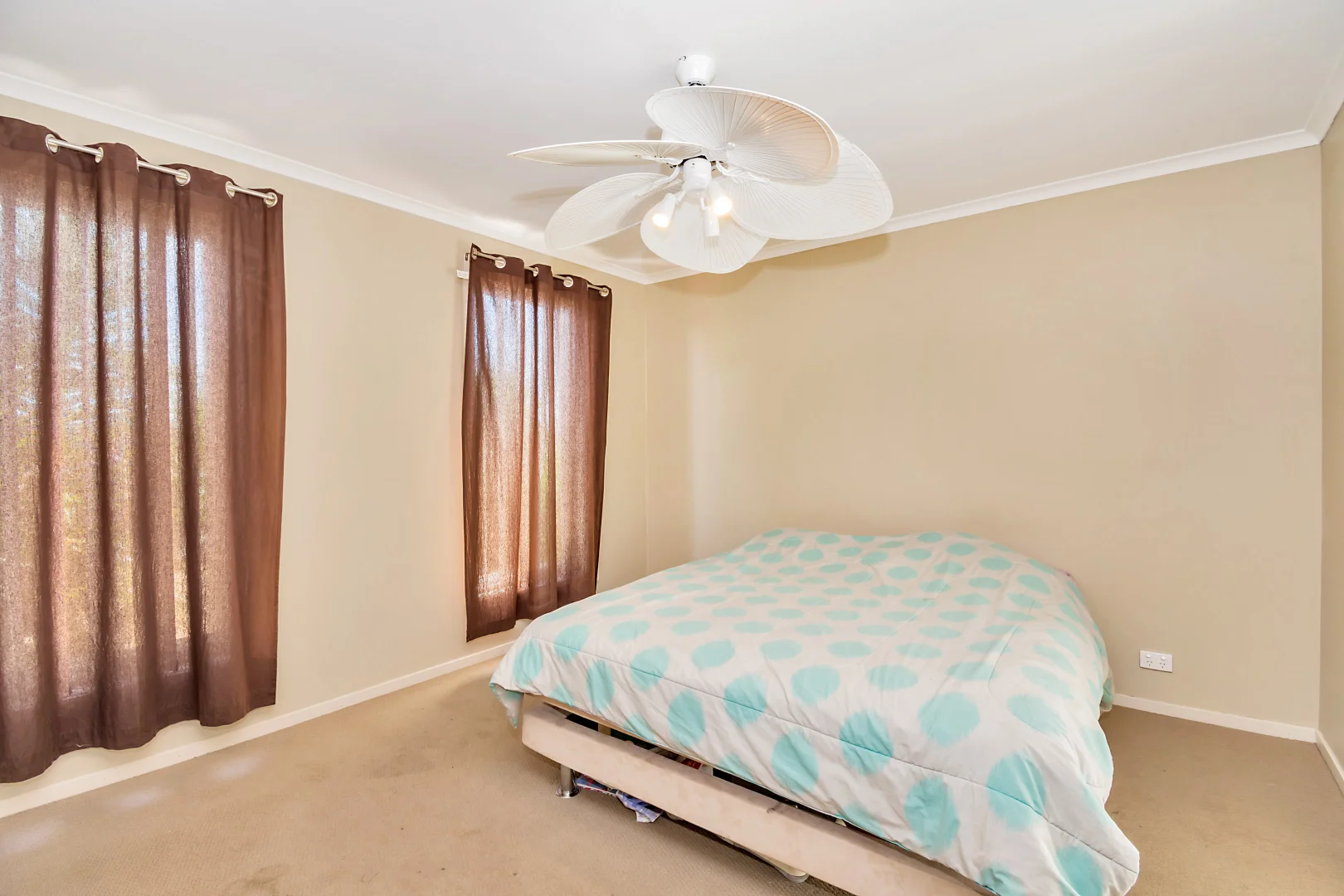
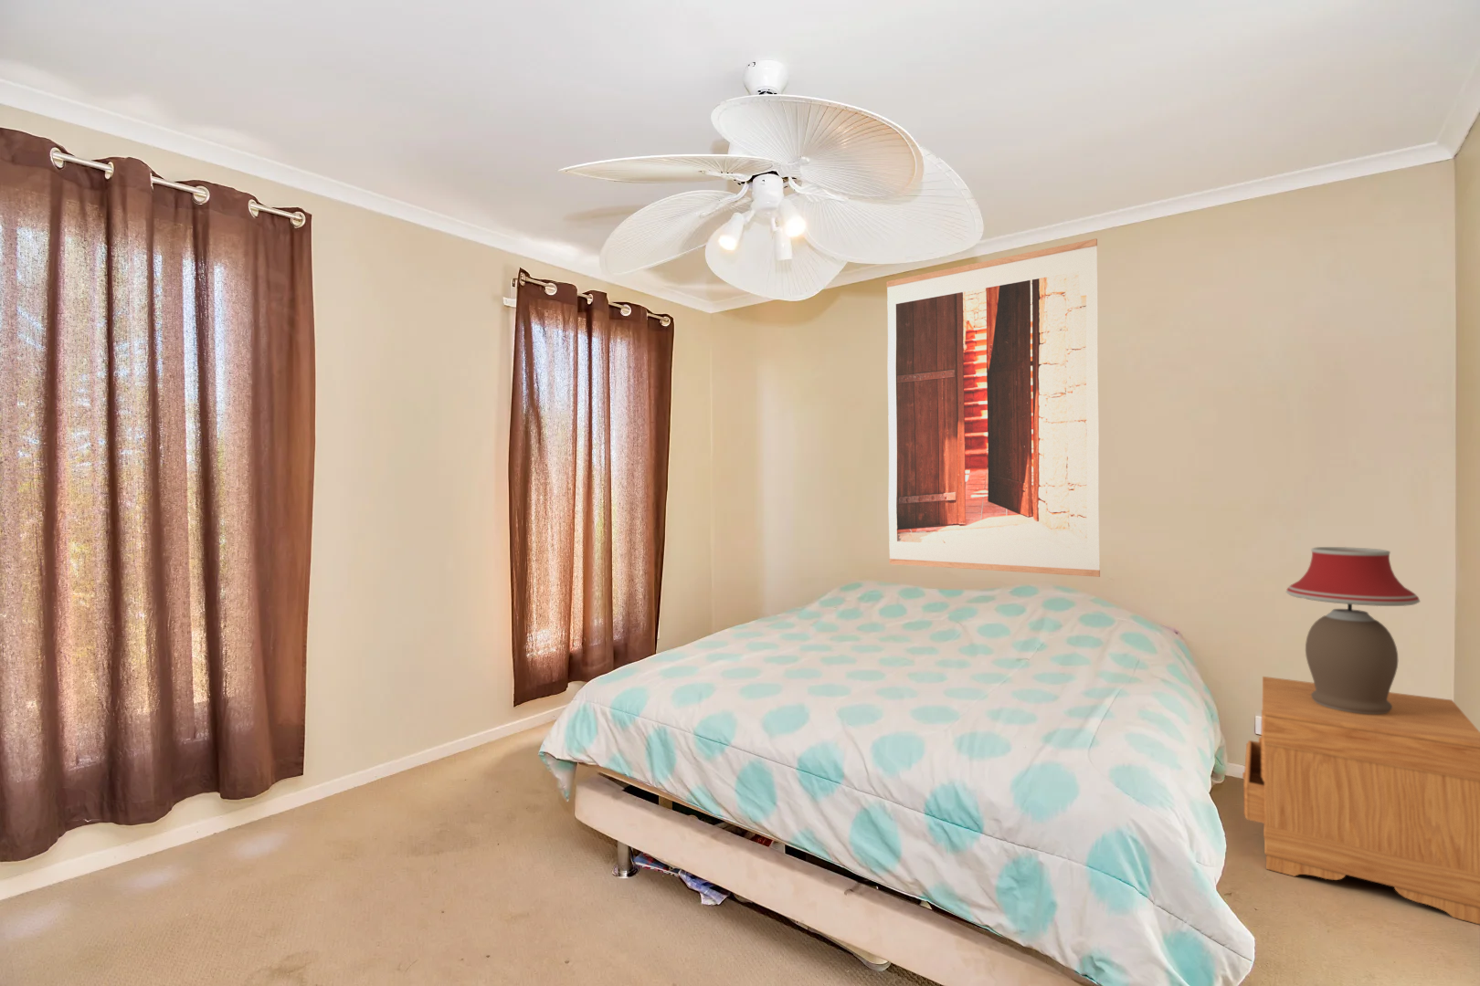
+ table lamp (1349, 626)
+ wall art (983, 415)
+ nightstand (1348, 780)
